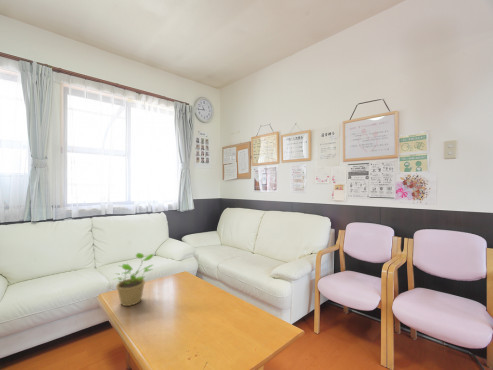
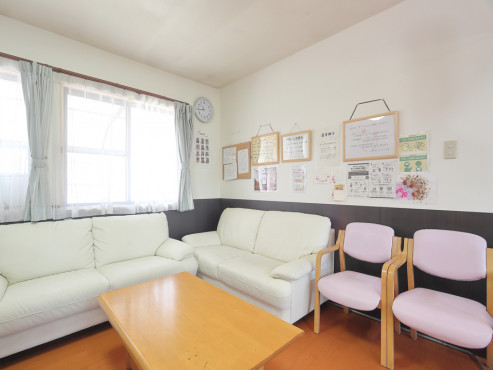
- potted plant (132, 279)
